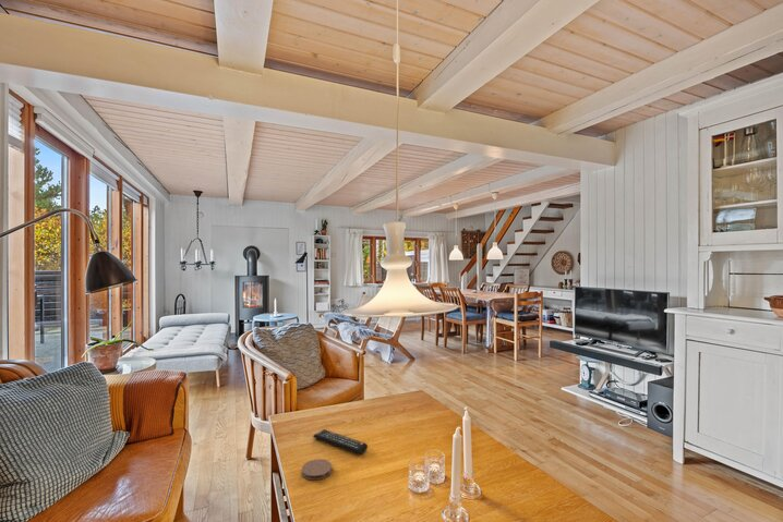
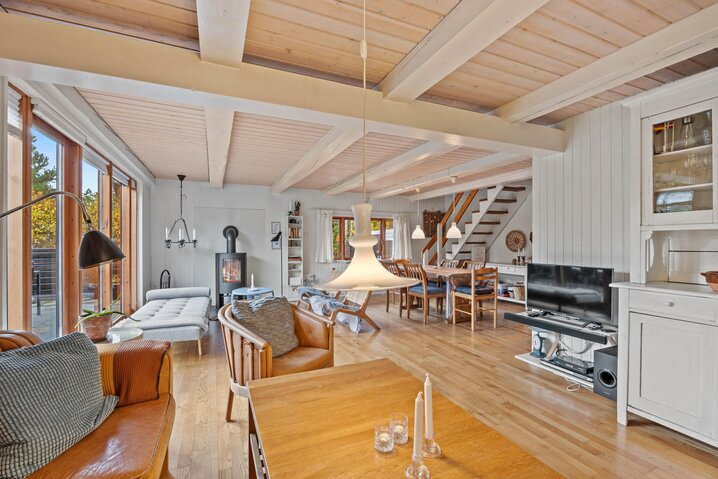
- remote control (339, 441)
- coaster (316, 469)
